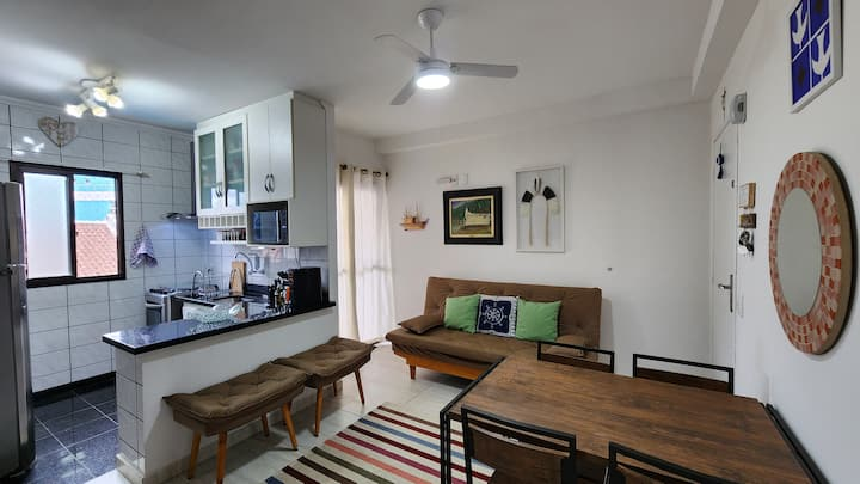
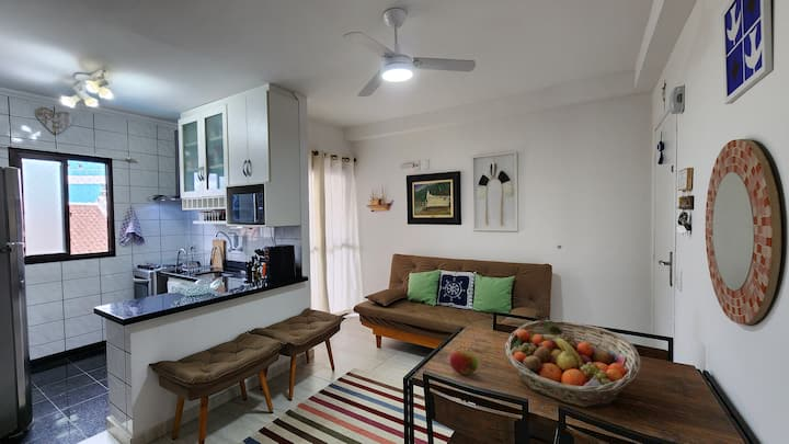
+ fruit (464, 362)
+ fruit basket (567, 358)
